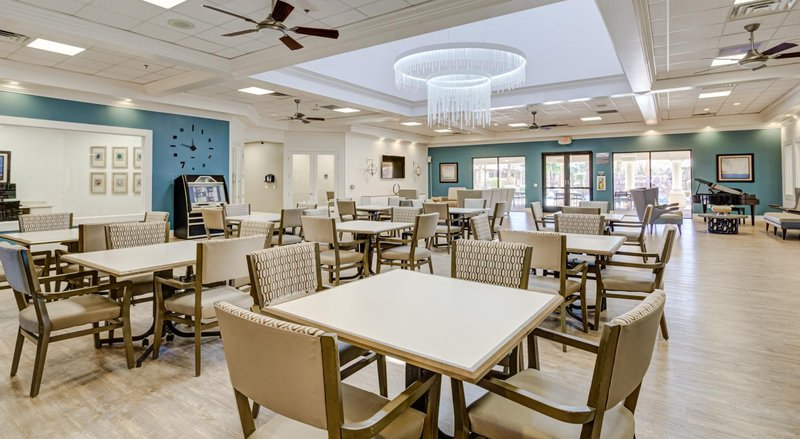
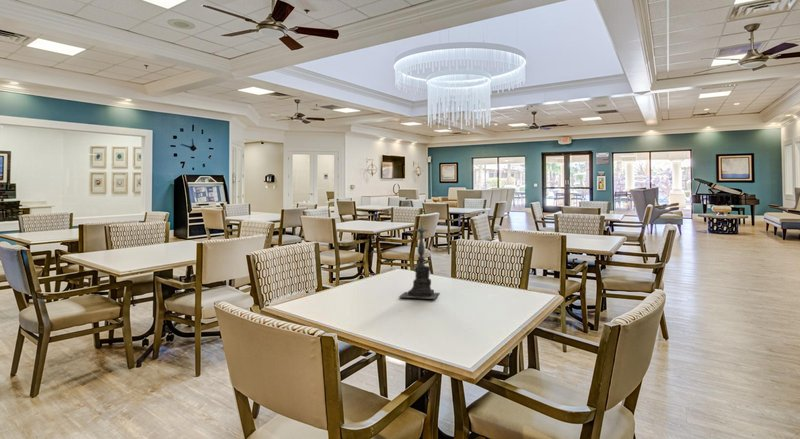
+ candle holder (420, 256)
